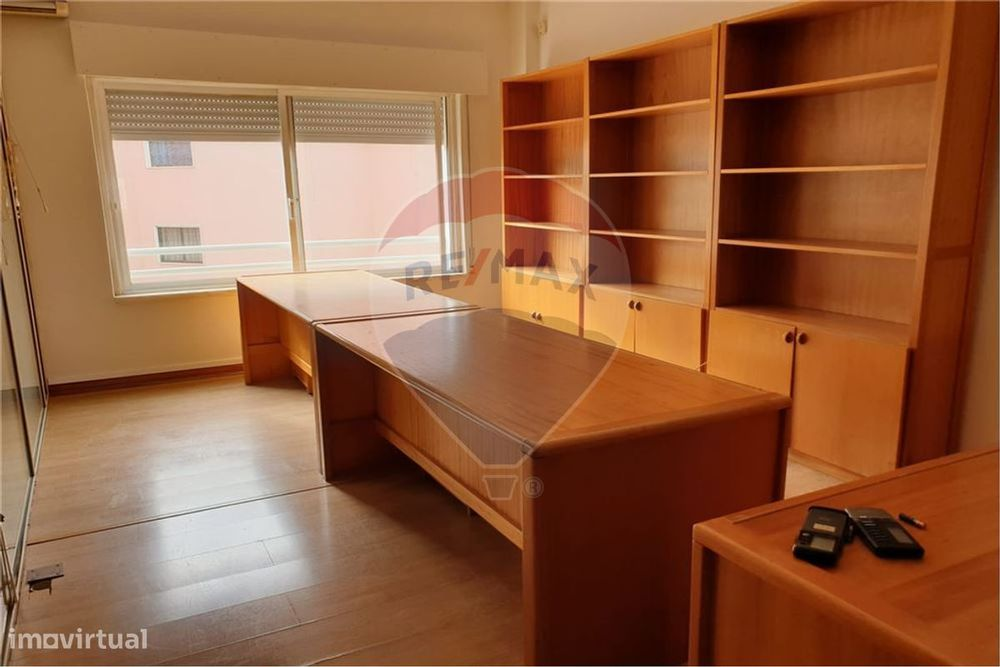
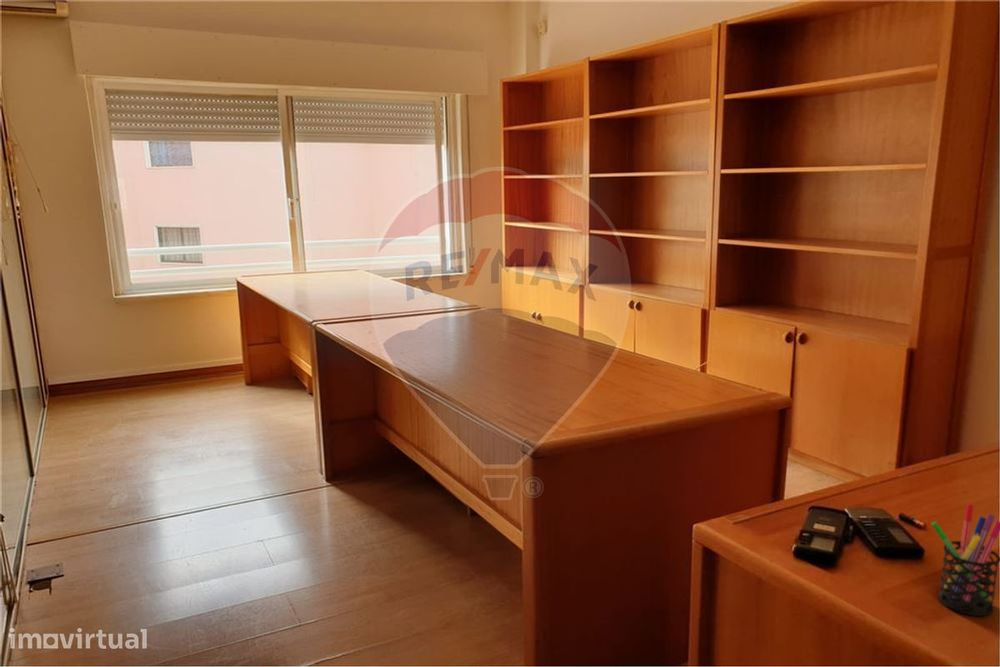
+ pen holder (963, 556)
